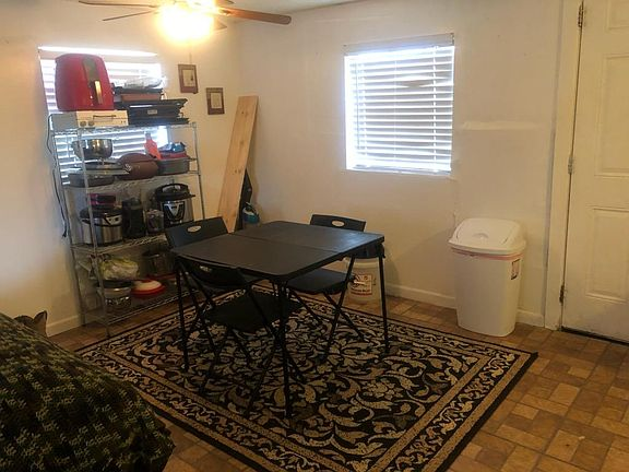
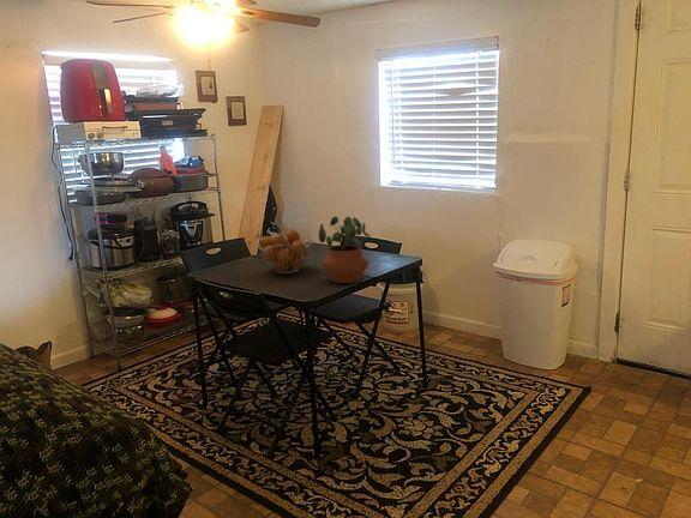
+ fruit basket (286, 251)
+ potted plant (346, 246)
